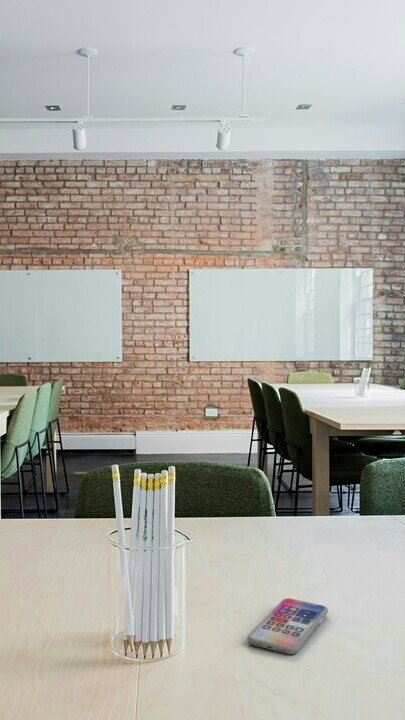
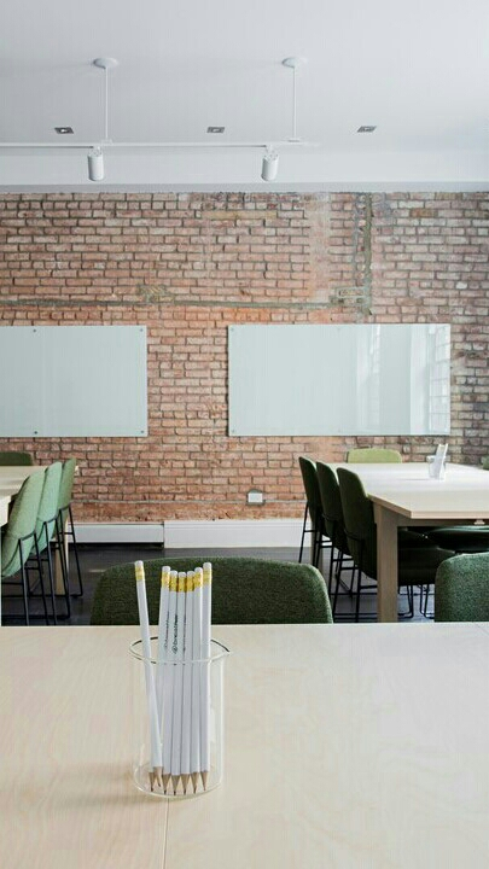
- smartphone (289, 624)
